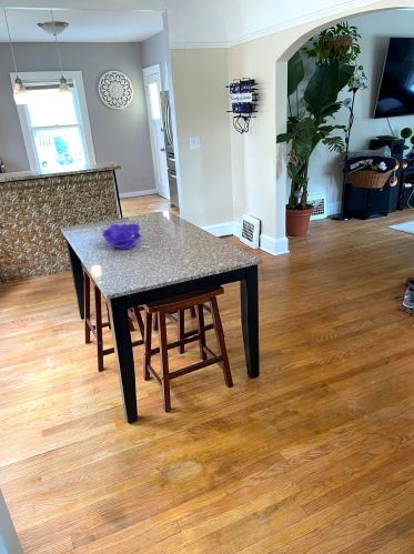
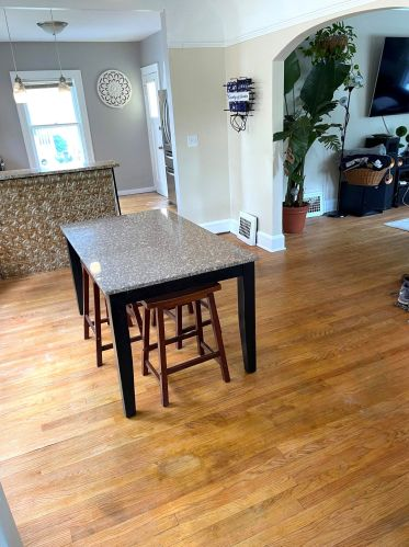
- decorative bowl (121, 234)
